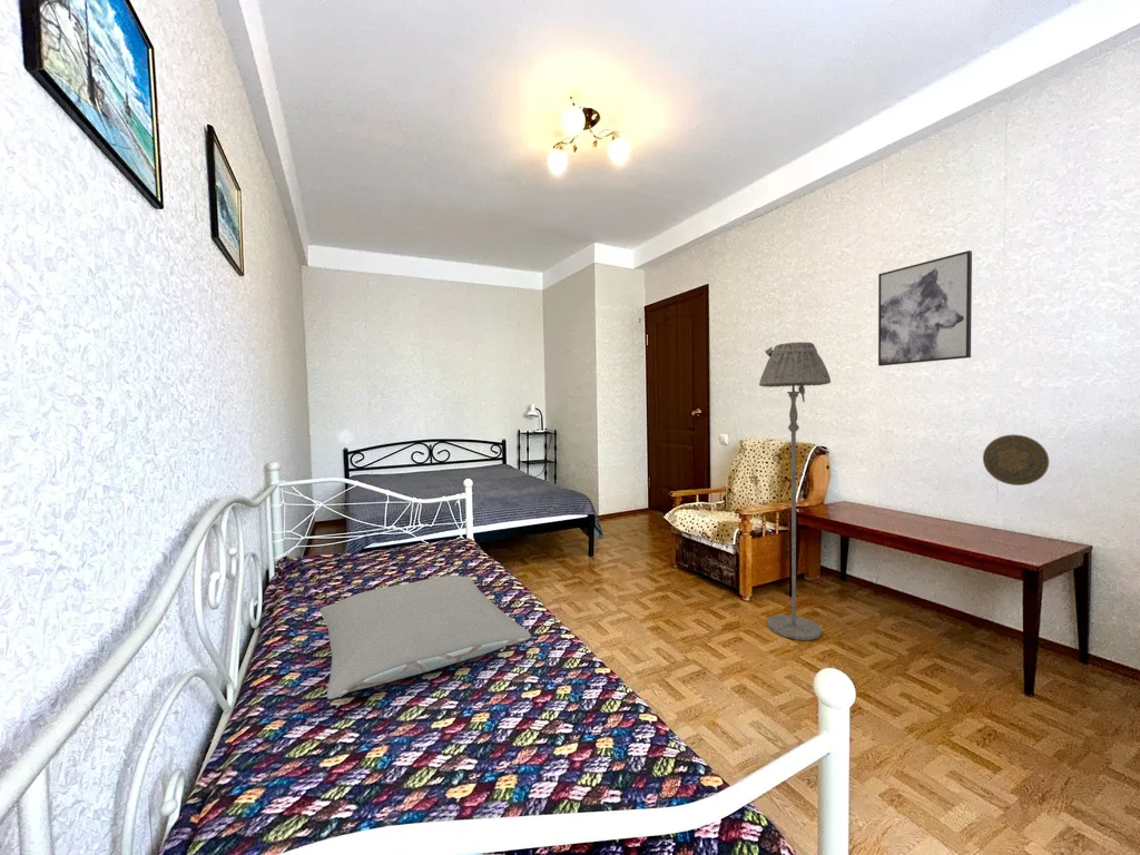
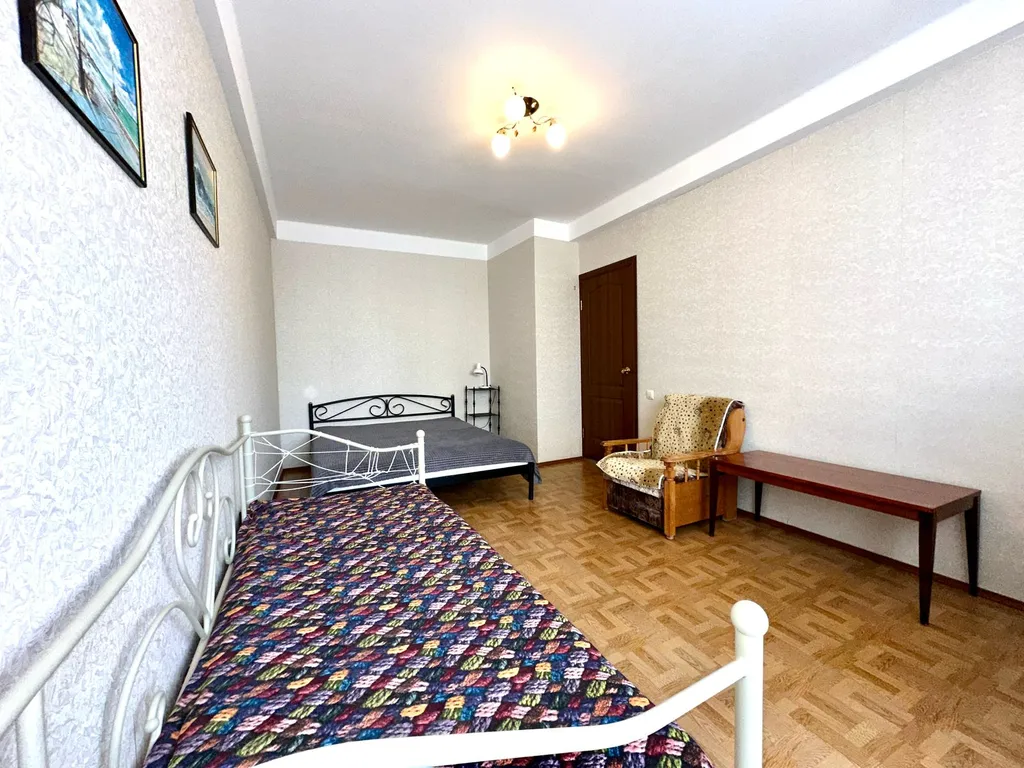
- pillow (416, 621)
- wall art (921, 313)
- floor lamp (794, 488)
- decorative plate (1013, 460)
